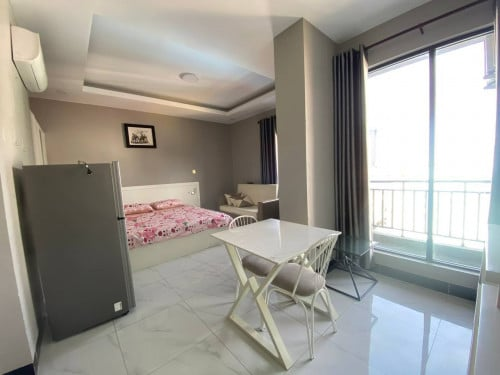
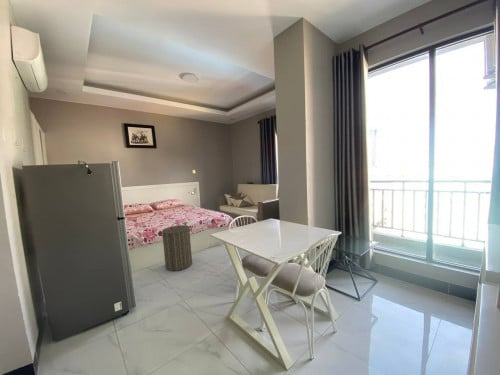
+ laundry hamper (177, 244)
